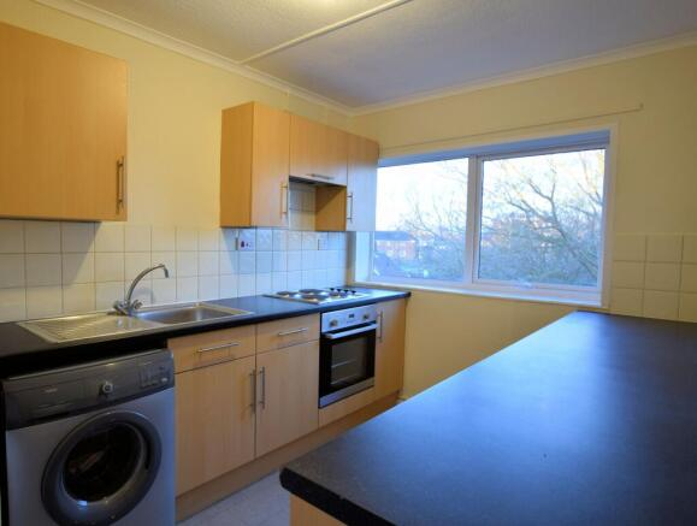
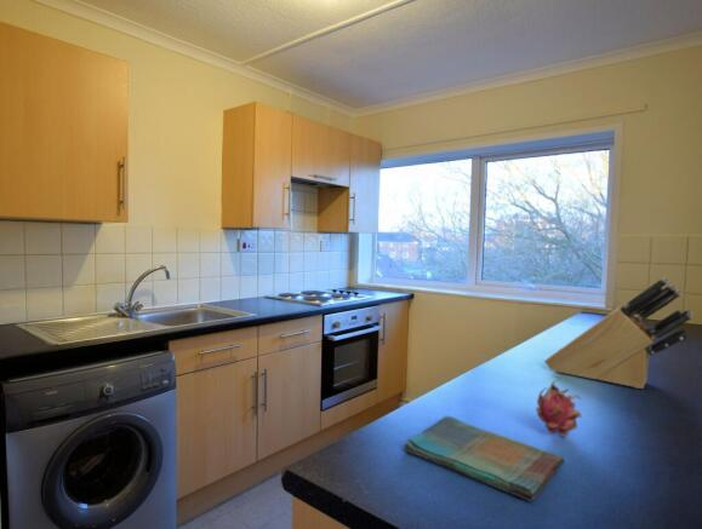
+ knife block (615, 327)
+ fruit (558, 406)
+ dish towel (481, 450)
